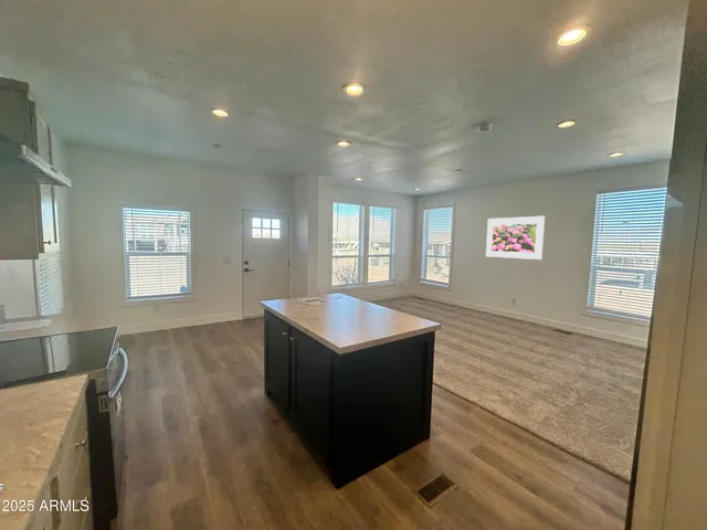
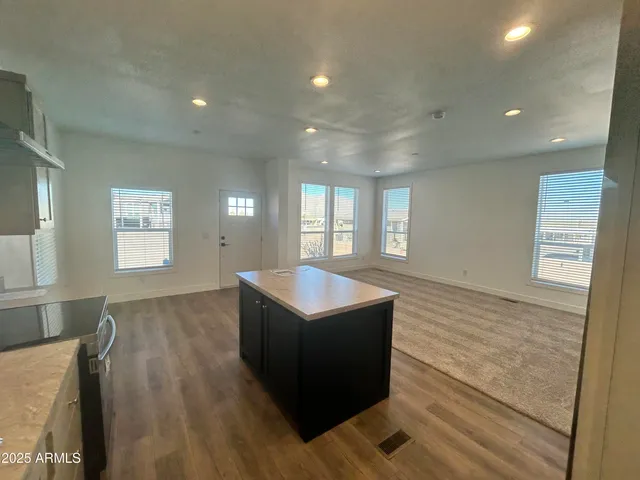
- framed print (513, 237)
